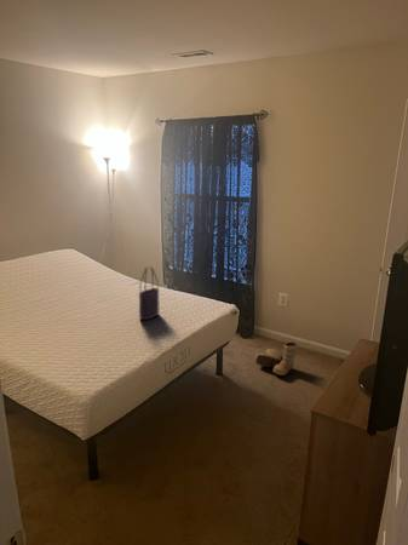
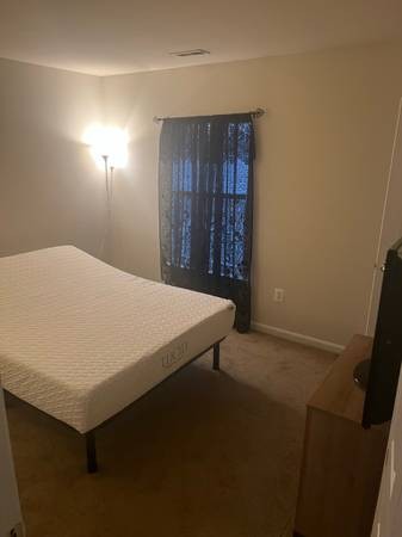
- tote bag (149, 292)
- boots (276, 354)
